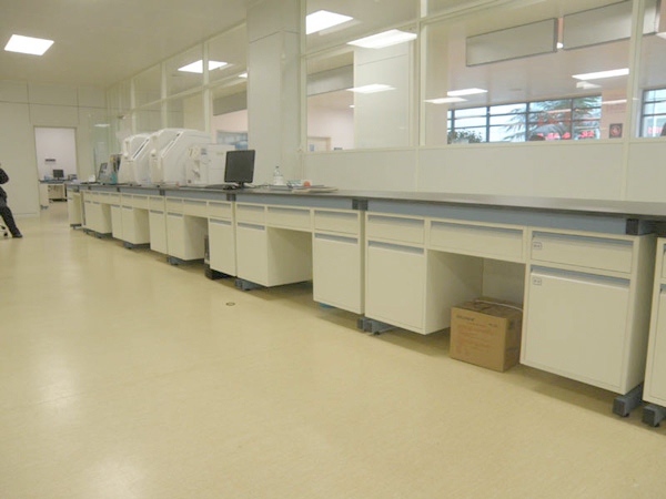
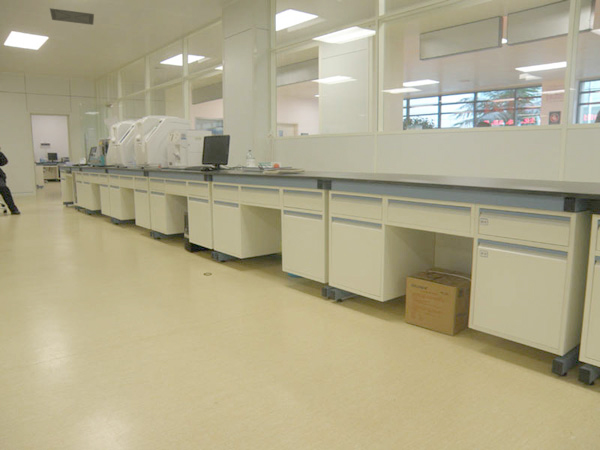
+ ceiling vent (72, 17)
